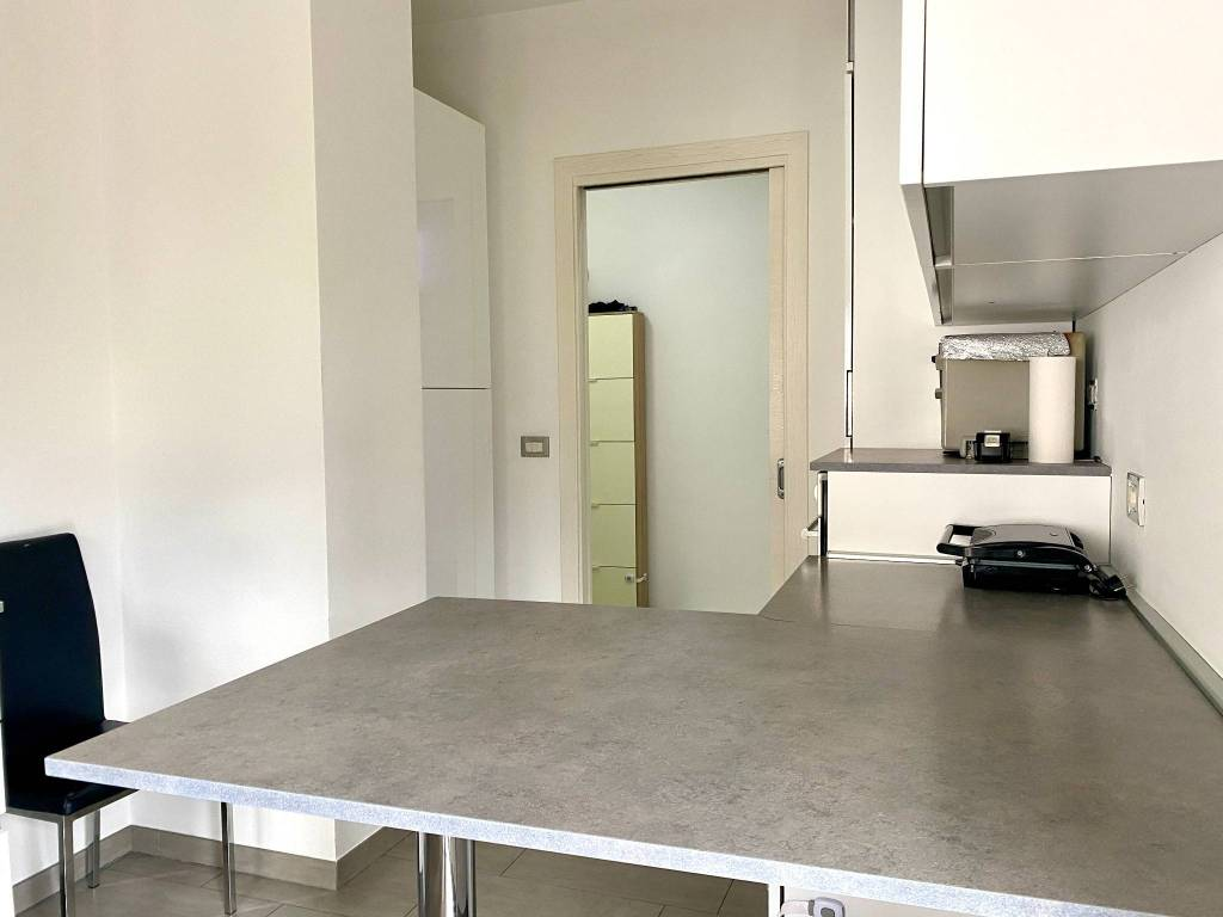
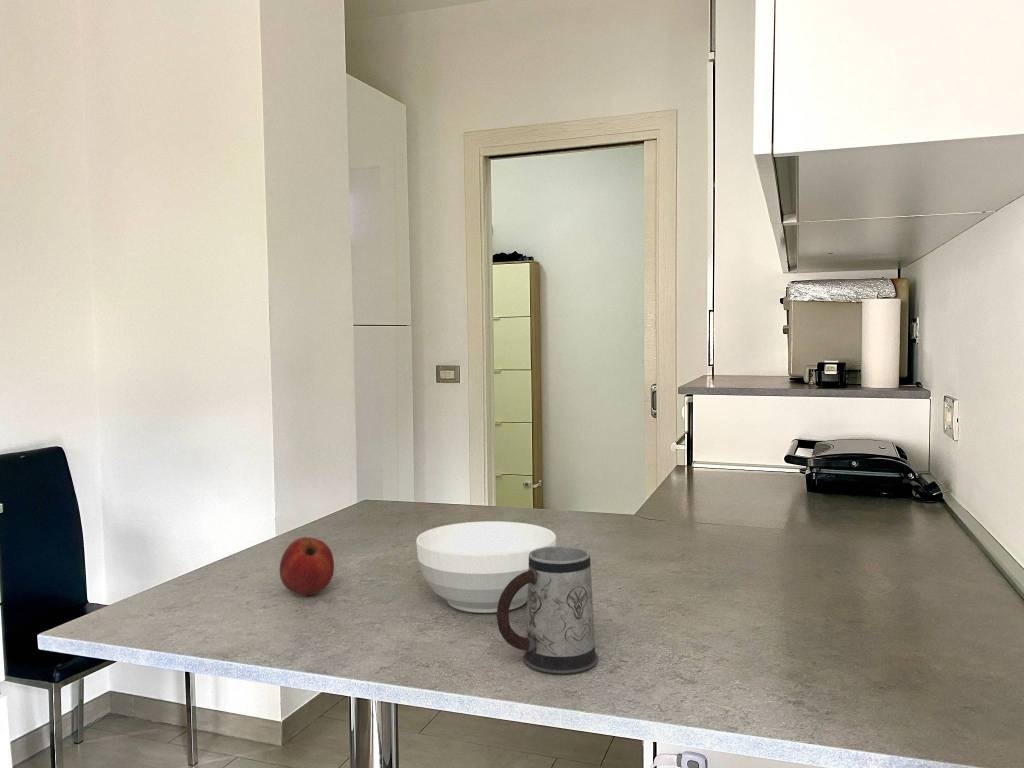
+ mug (545, 609)
+ bowl (486, 568)
+ apple (306, 564)
